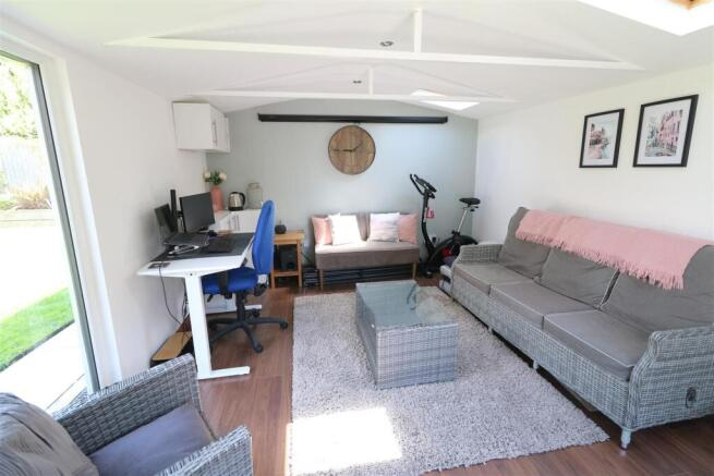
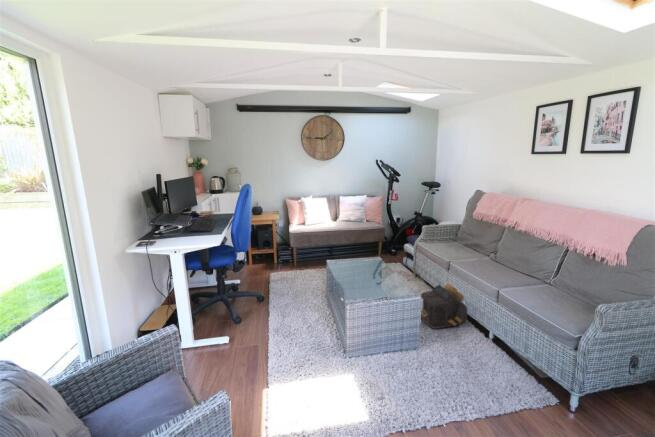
+ backpack (443, 302)
